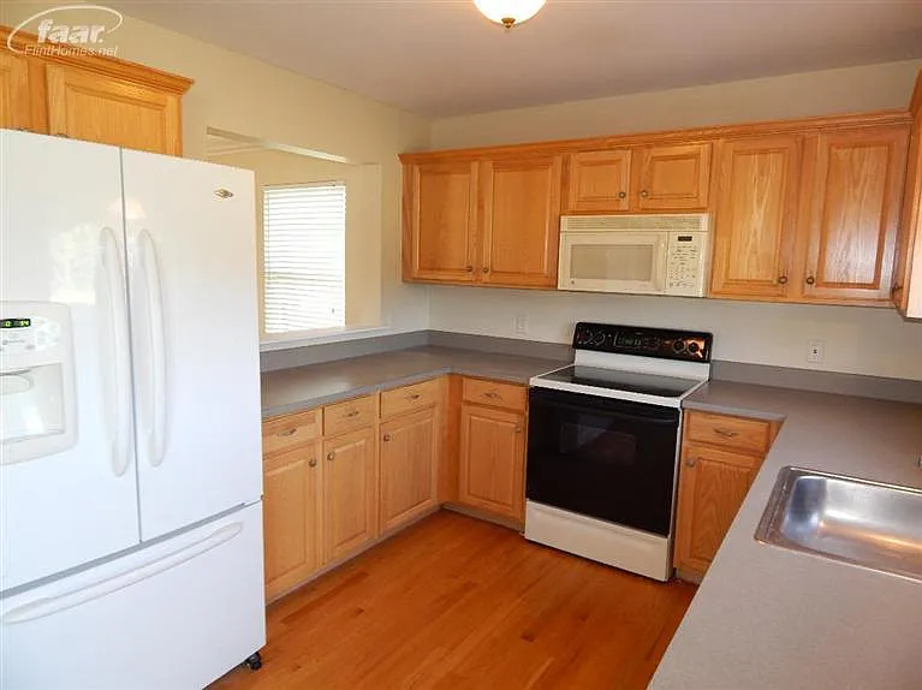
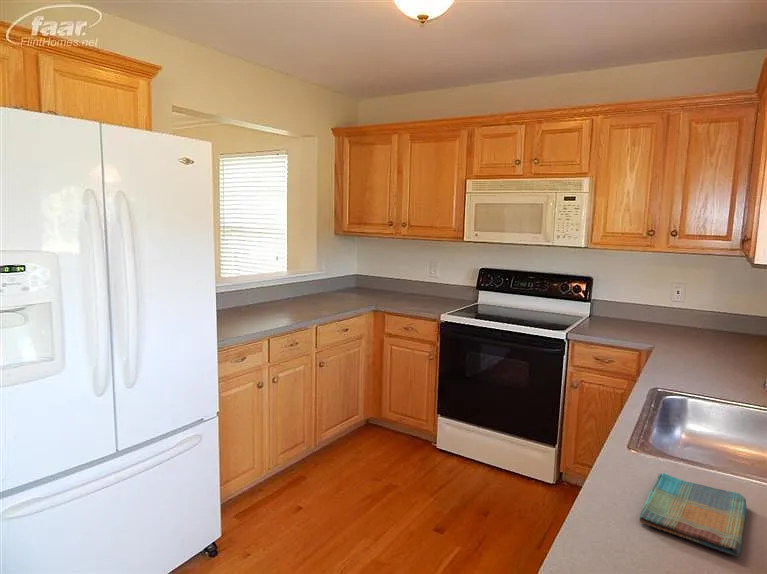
+ dish towel (694, 508)
